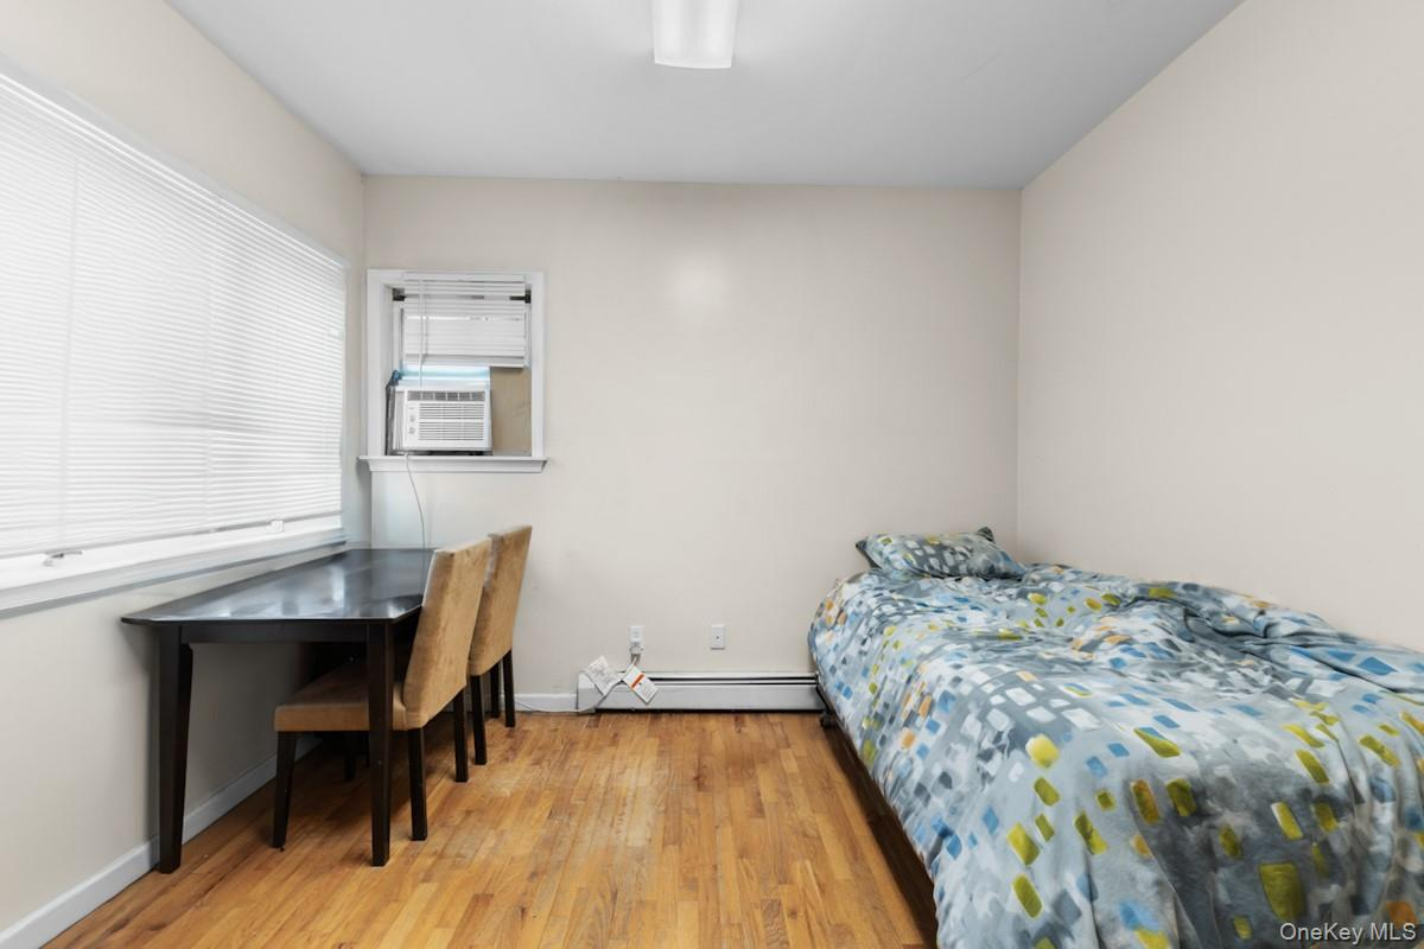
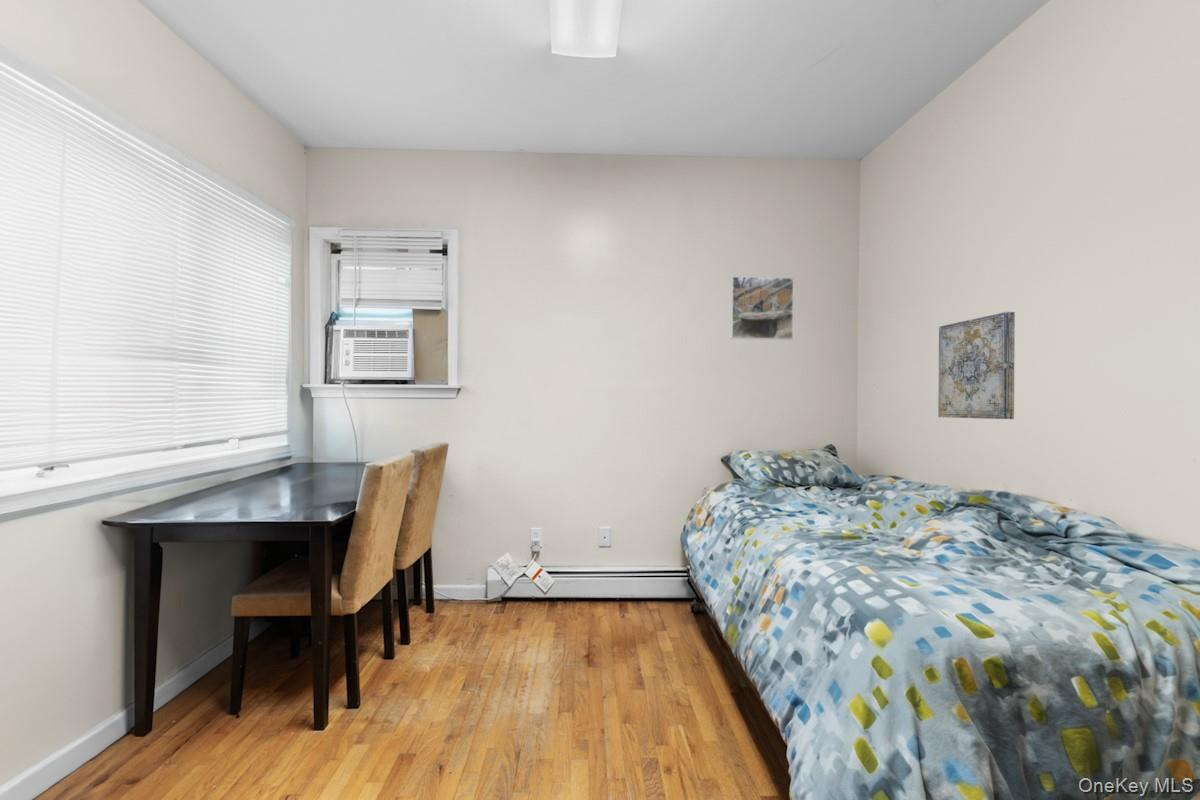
+ wall art (973, 368)
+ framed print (761, 308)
